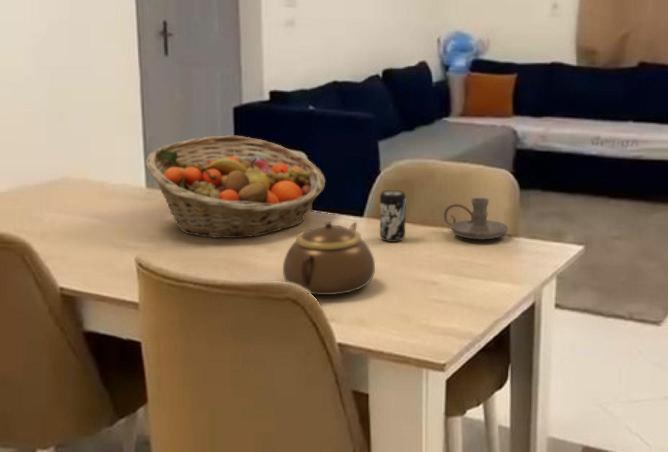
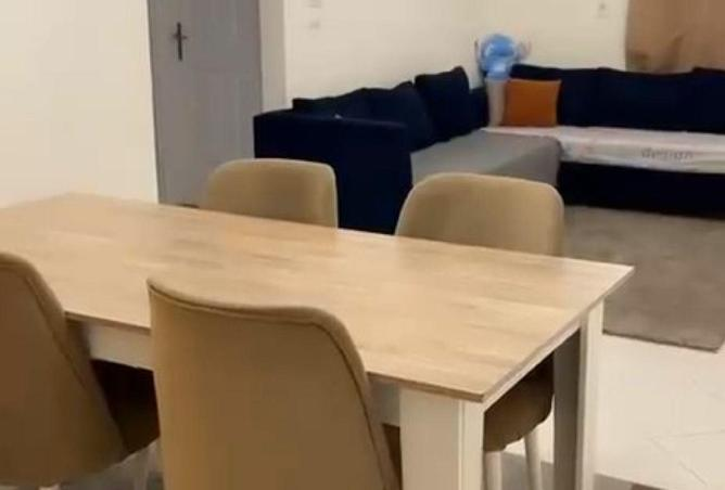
- fruit basket (237, 184)
- candle holder (473, 217)
- teapot (328, 253)
- beverage can (392, 216)
